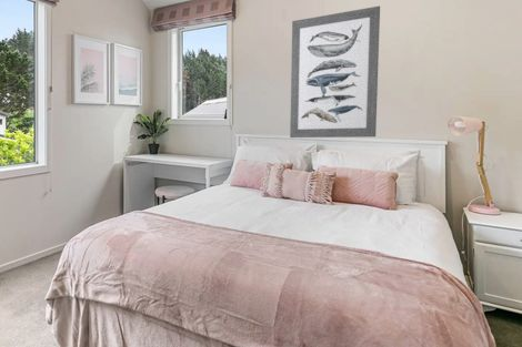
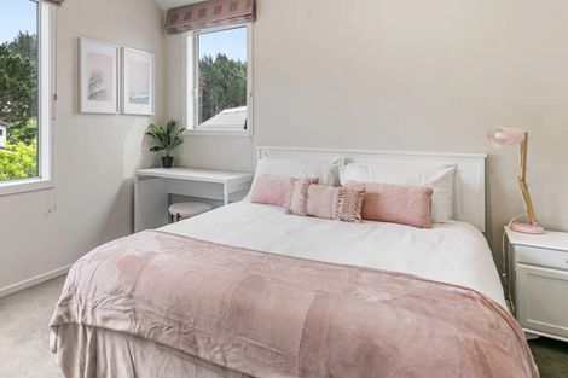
- wall art (332, 75)
